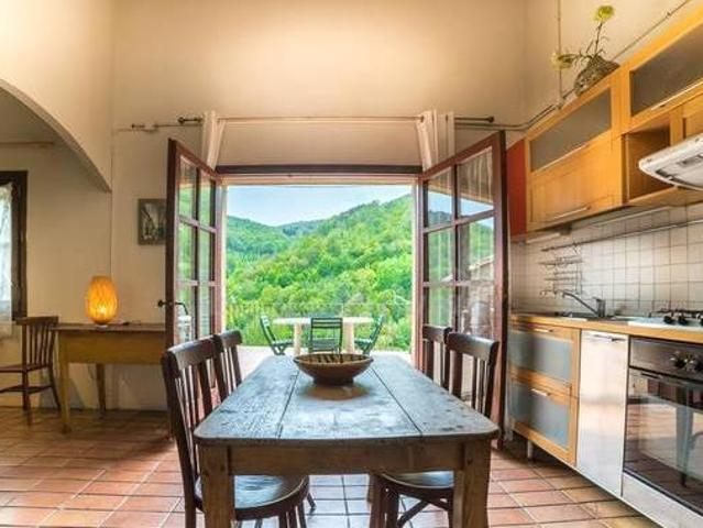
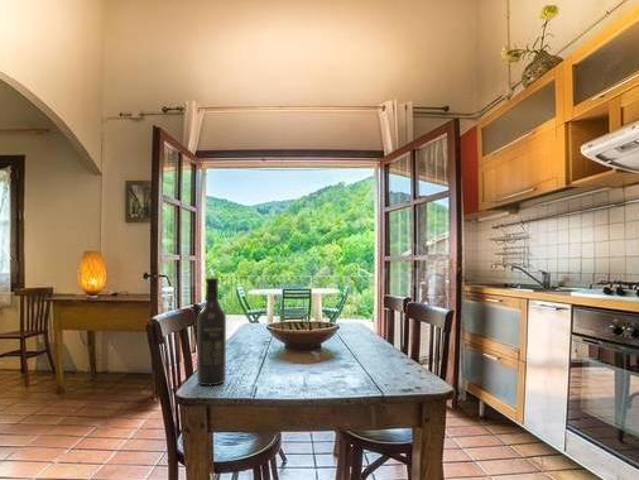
+ wine bottle (211, 329)
